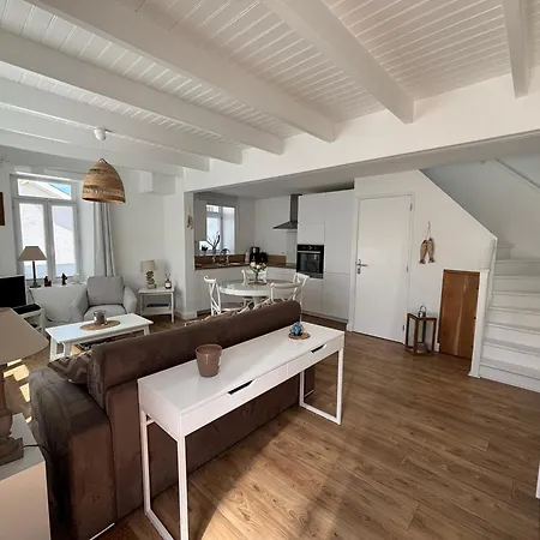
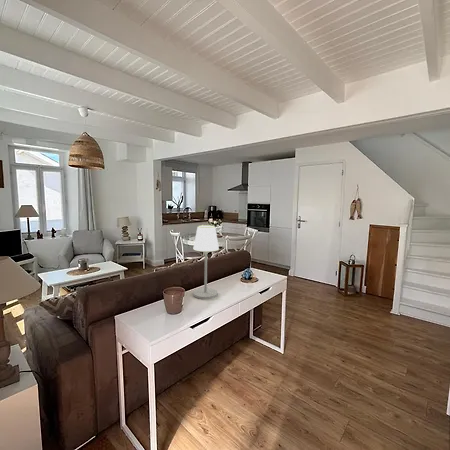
+ table lamp (205, 260)
